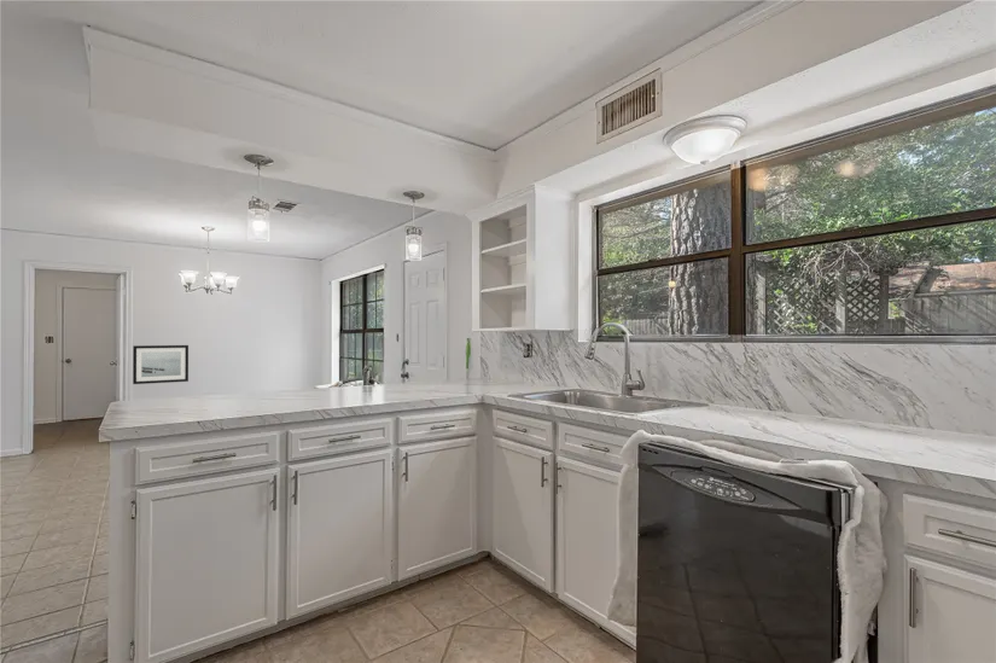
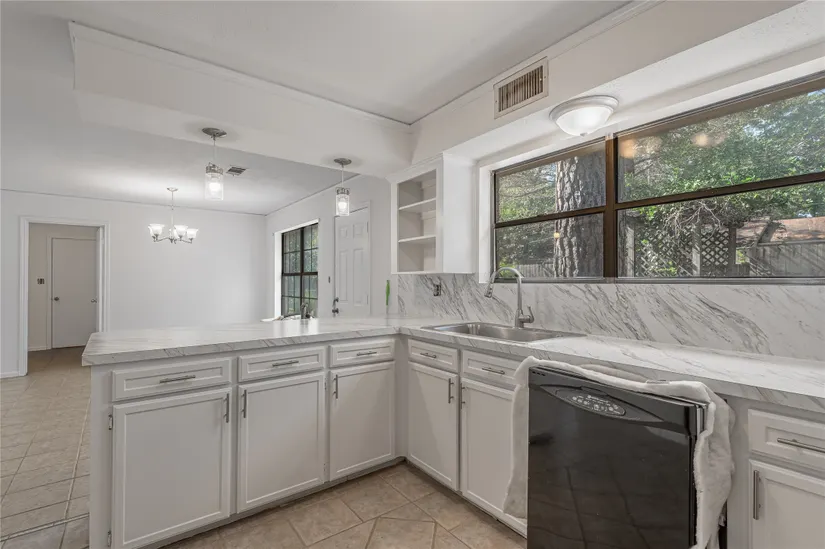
- wall art (161, 364)
